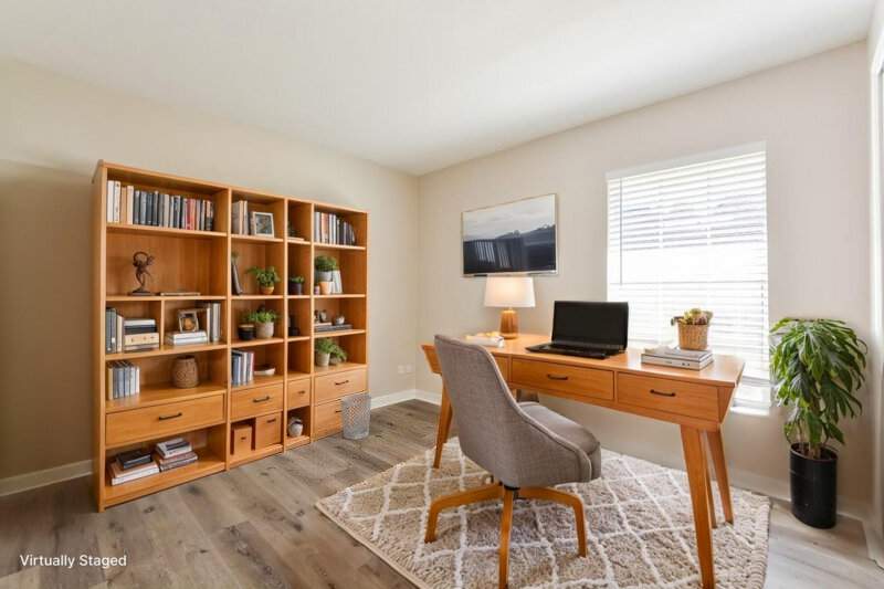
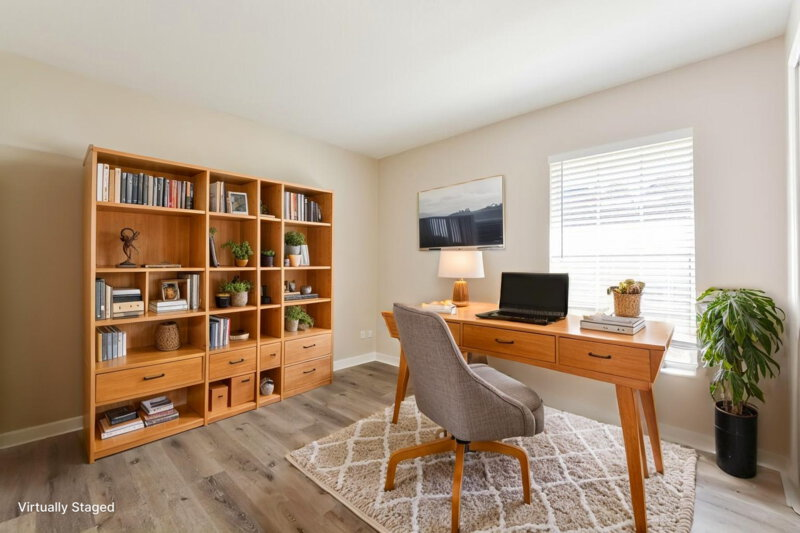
- wastebasket (356, 417)
